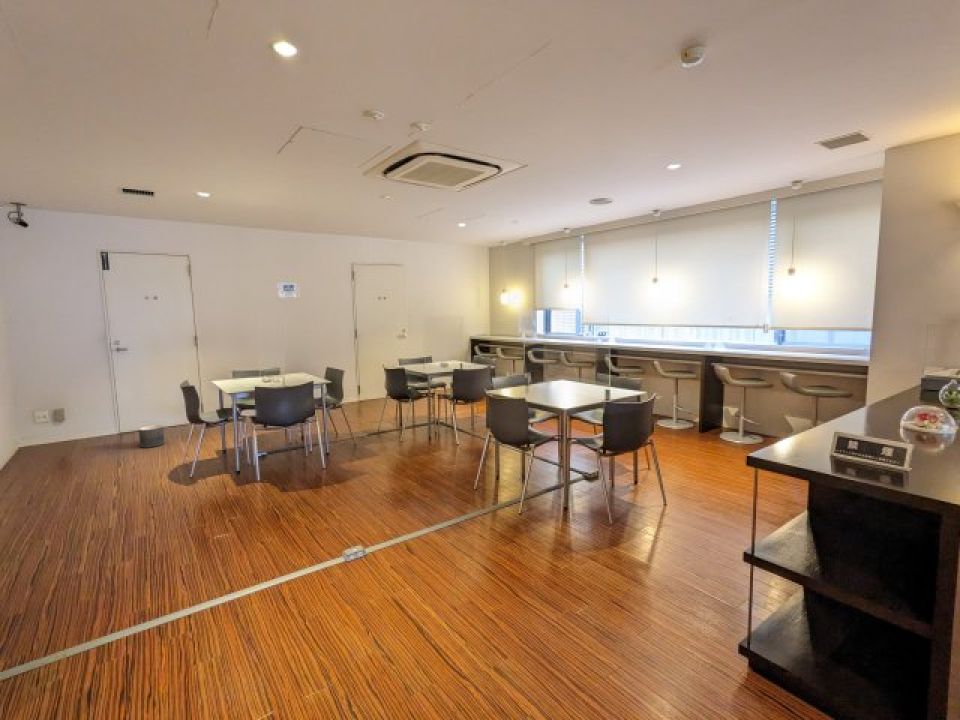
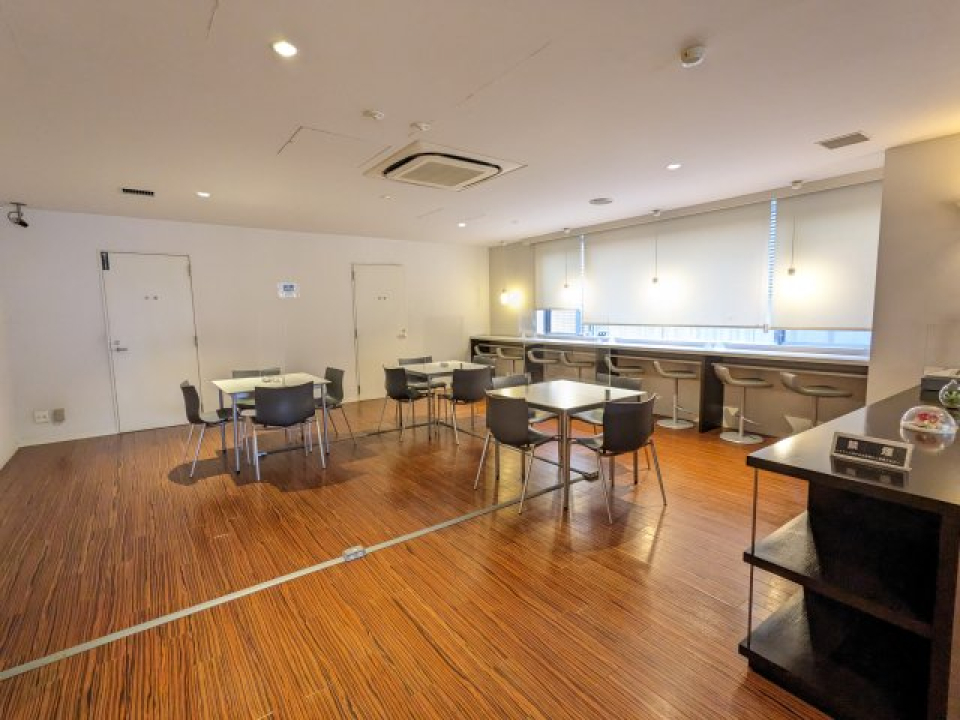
- planter (151, 436)
